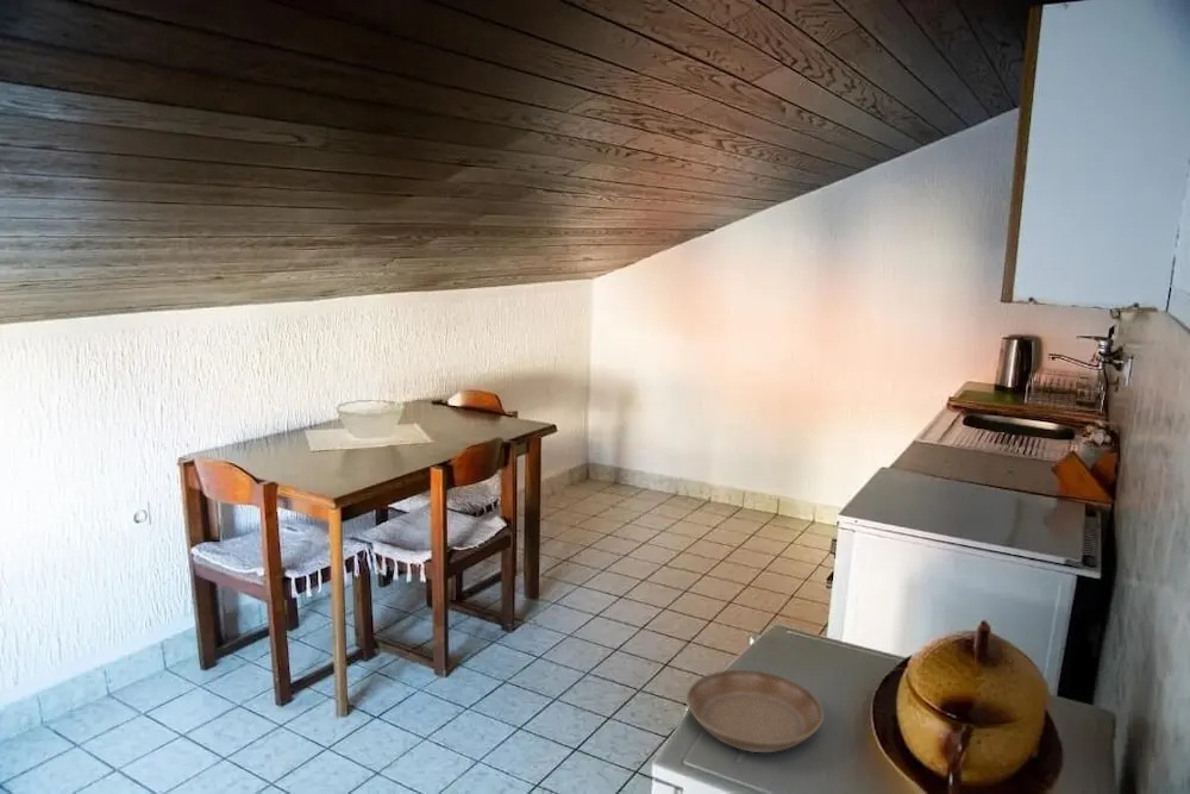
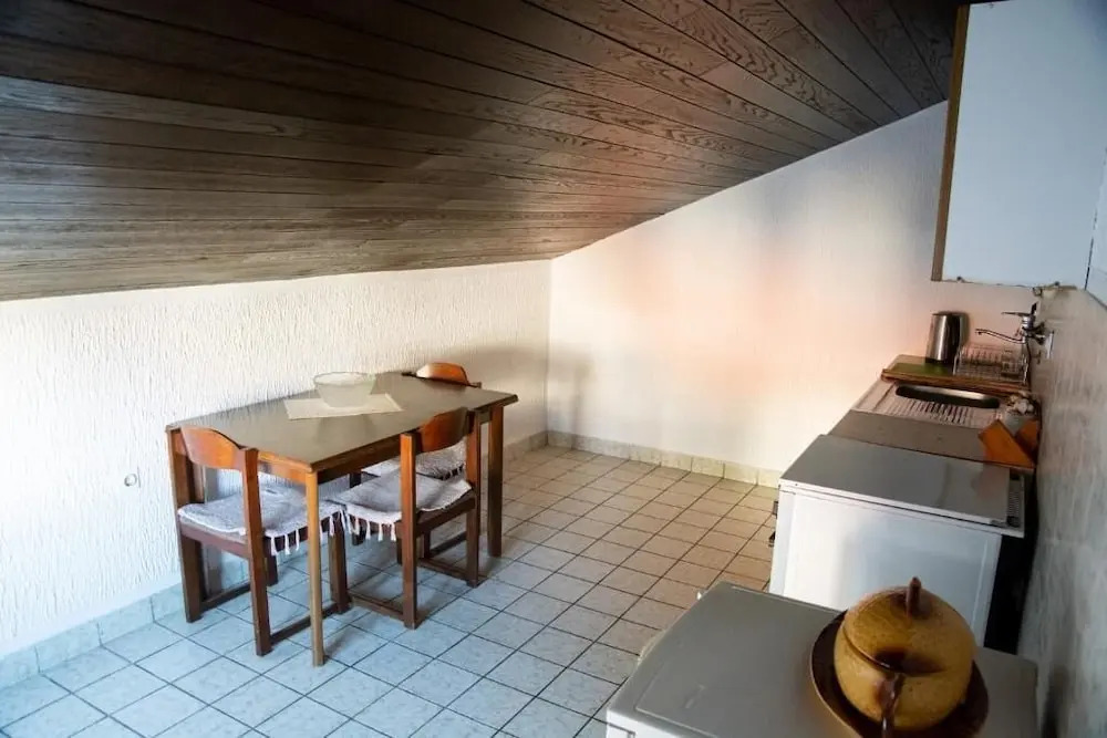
- saucer (753, 713)
